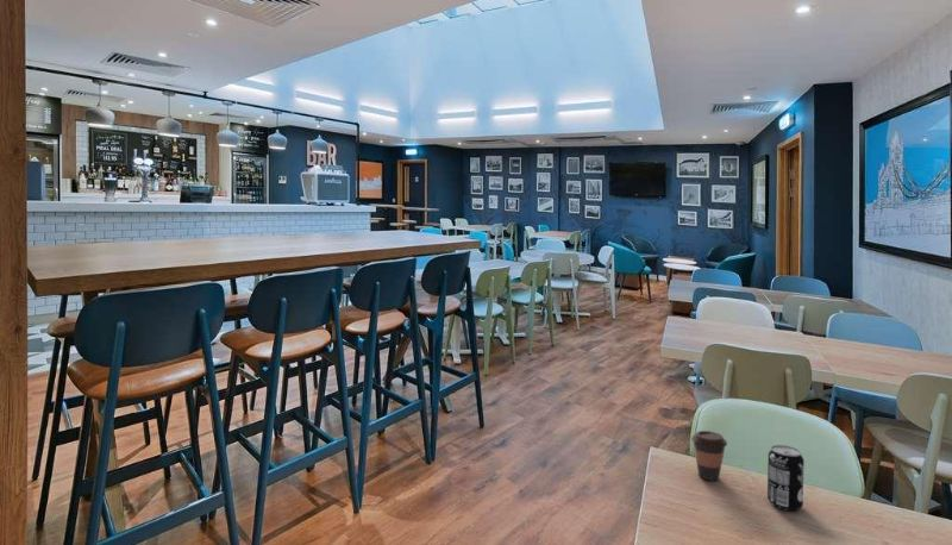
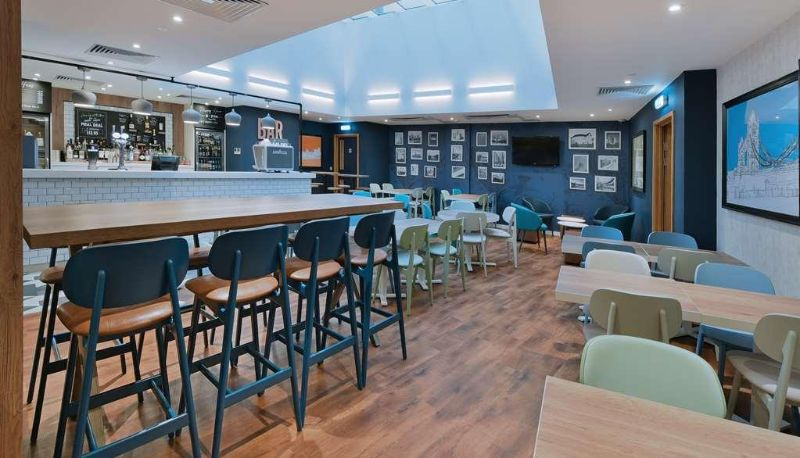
- beverage can (785, 477)
- coffee cup (708, 456)
